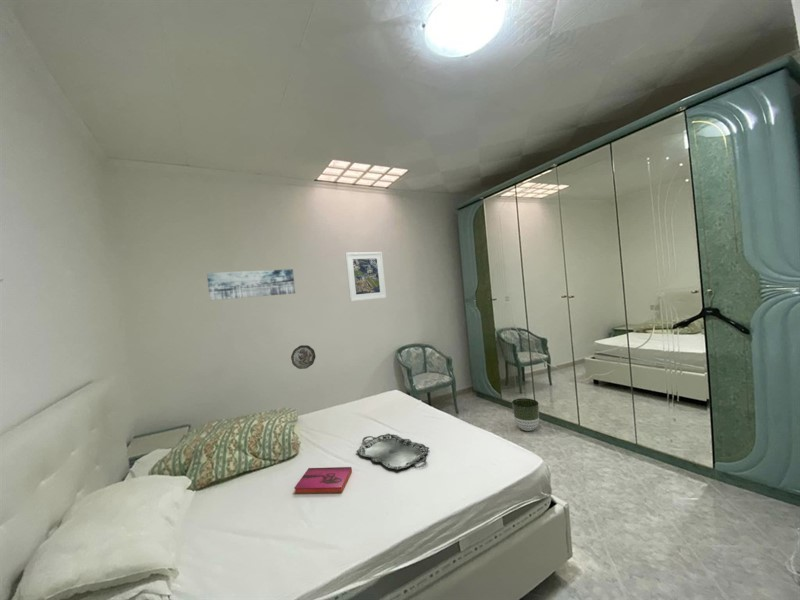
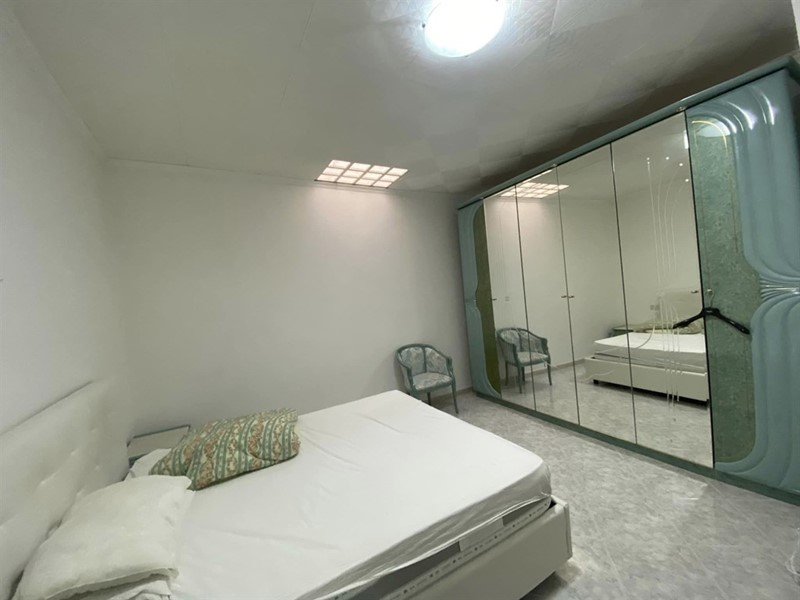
- serving tray (392, 449)
- planter (526, 415)
- hardback book (324, 479)
- wall art (253, 283)
- decorative plate (303, 356)
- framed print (366, 276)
